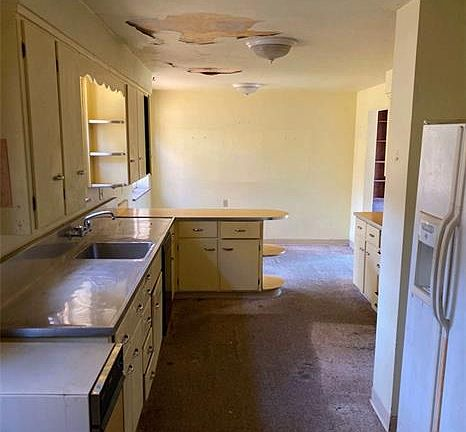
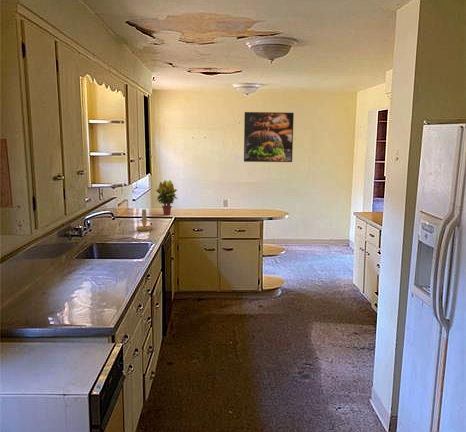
+ potted plant (167, 197)
+ candle (146, 219)
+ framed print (268, 137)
